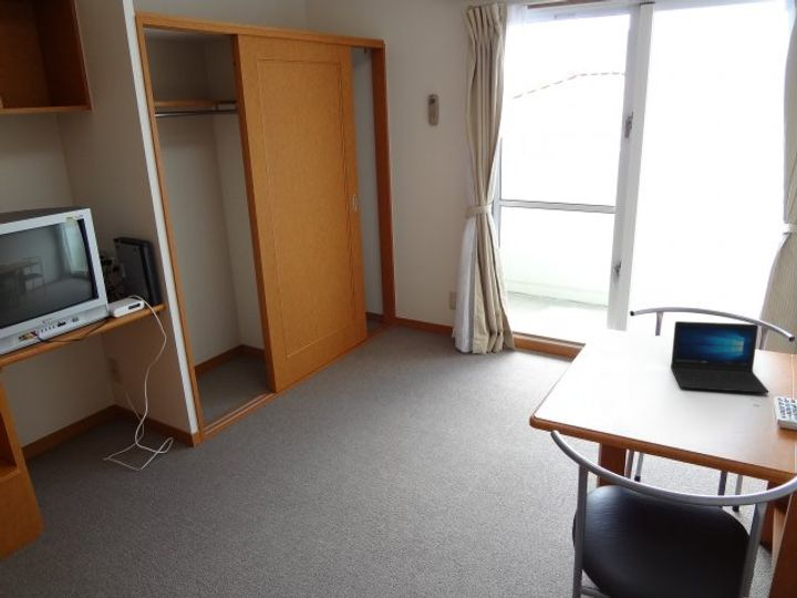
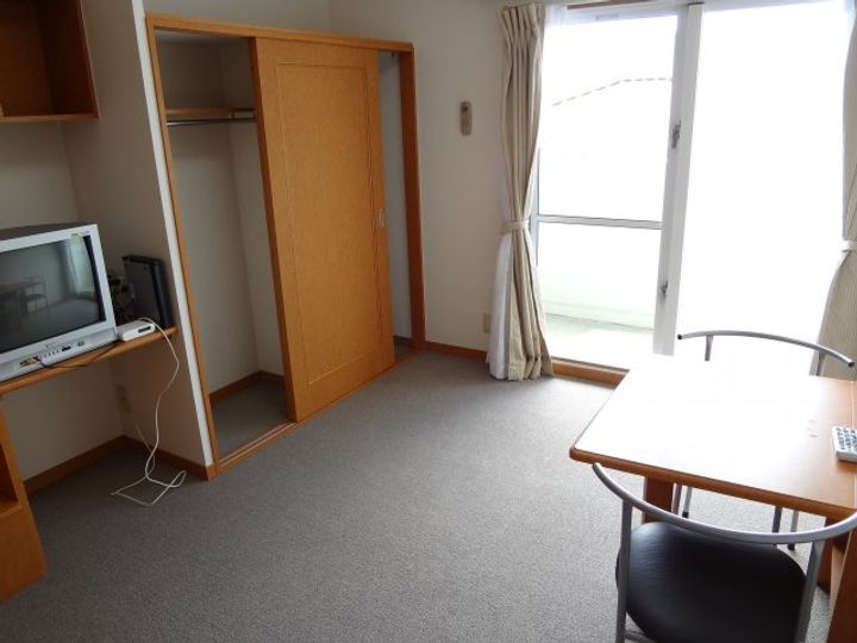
- laptop (720, 355)
